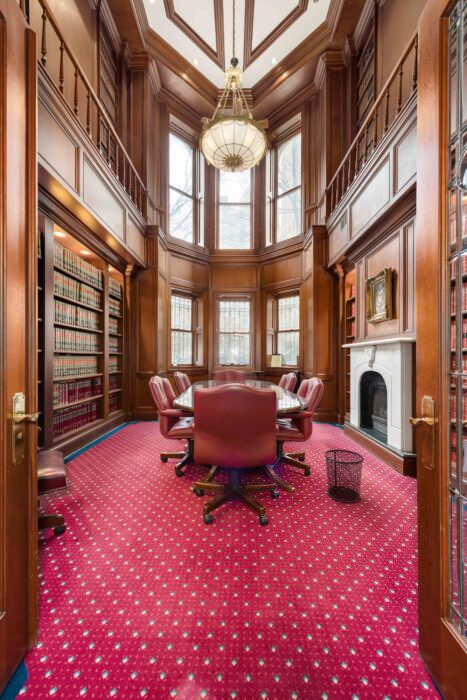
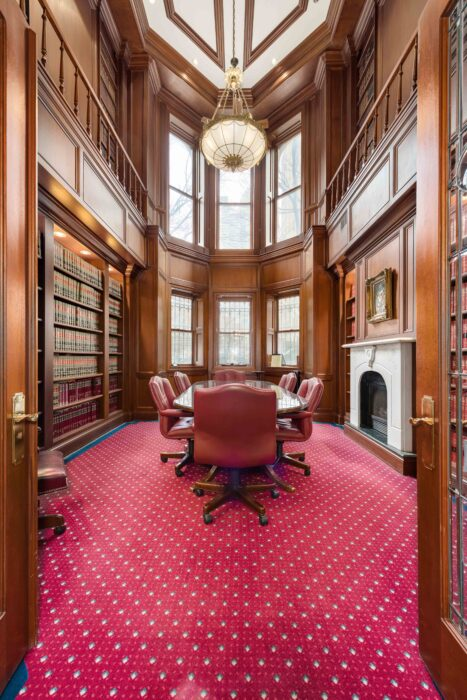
- waste bin (343, 475)
